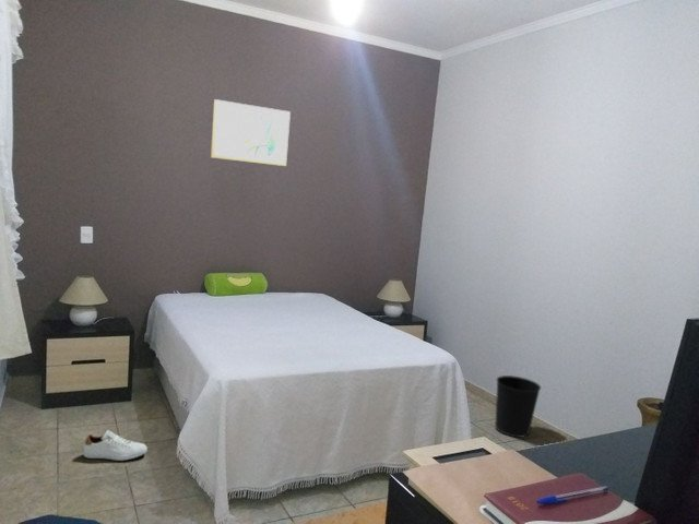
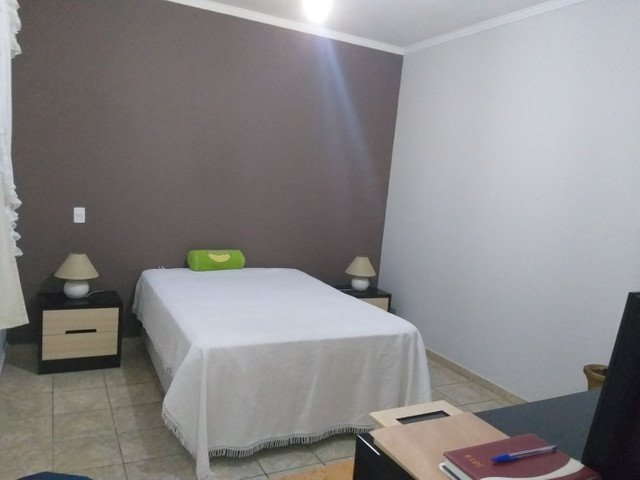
- wall art (251, 133)
- shoe (115, 443)
- wastebasket (514, 406)
